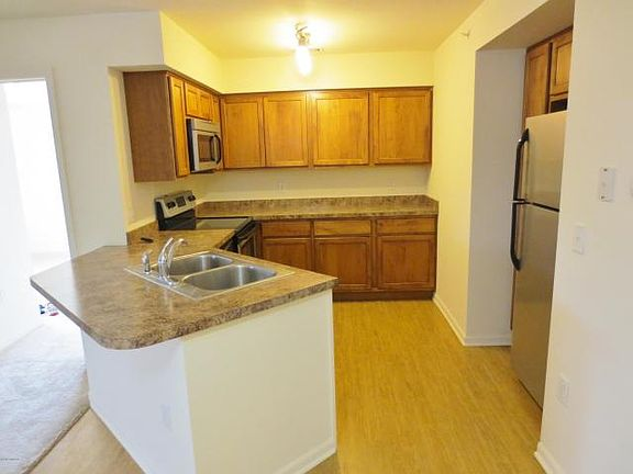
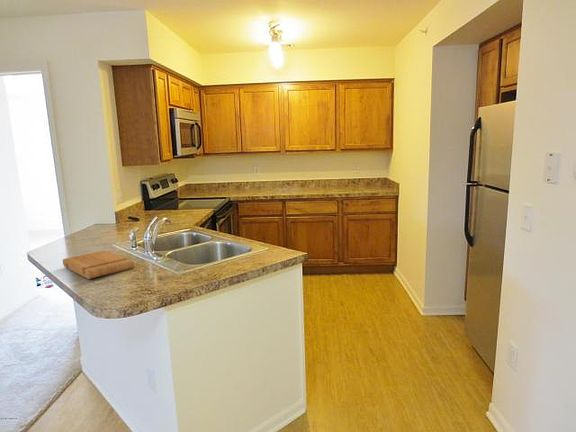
+ cutting board (97, 263)
